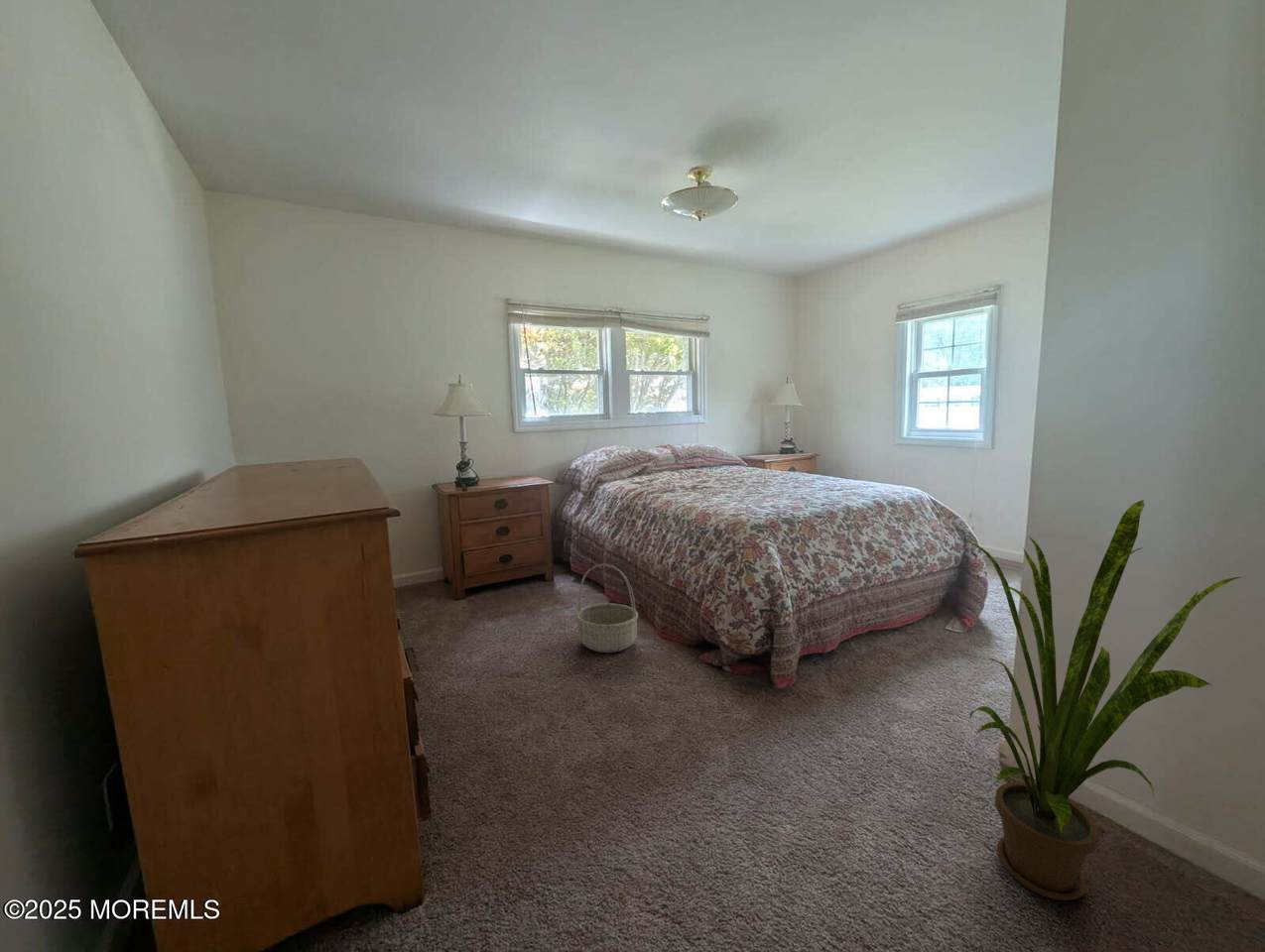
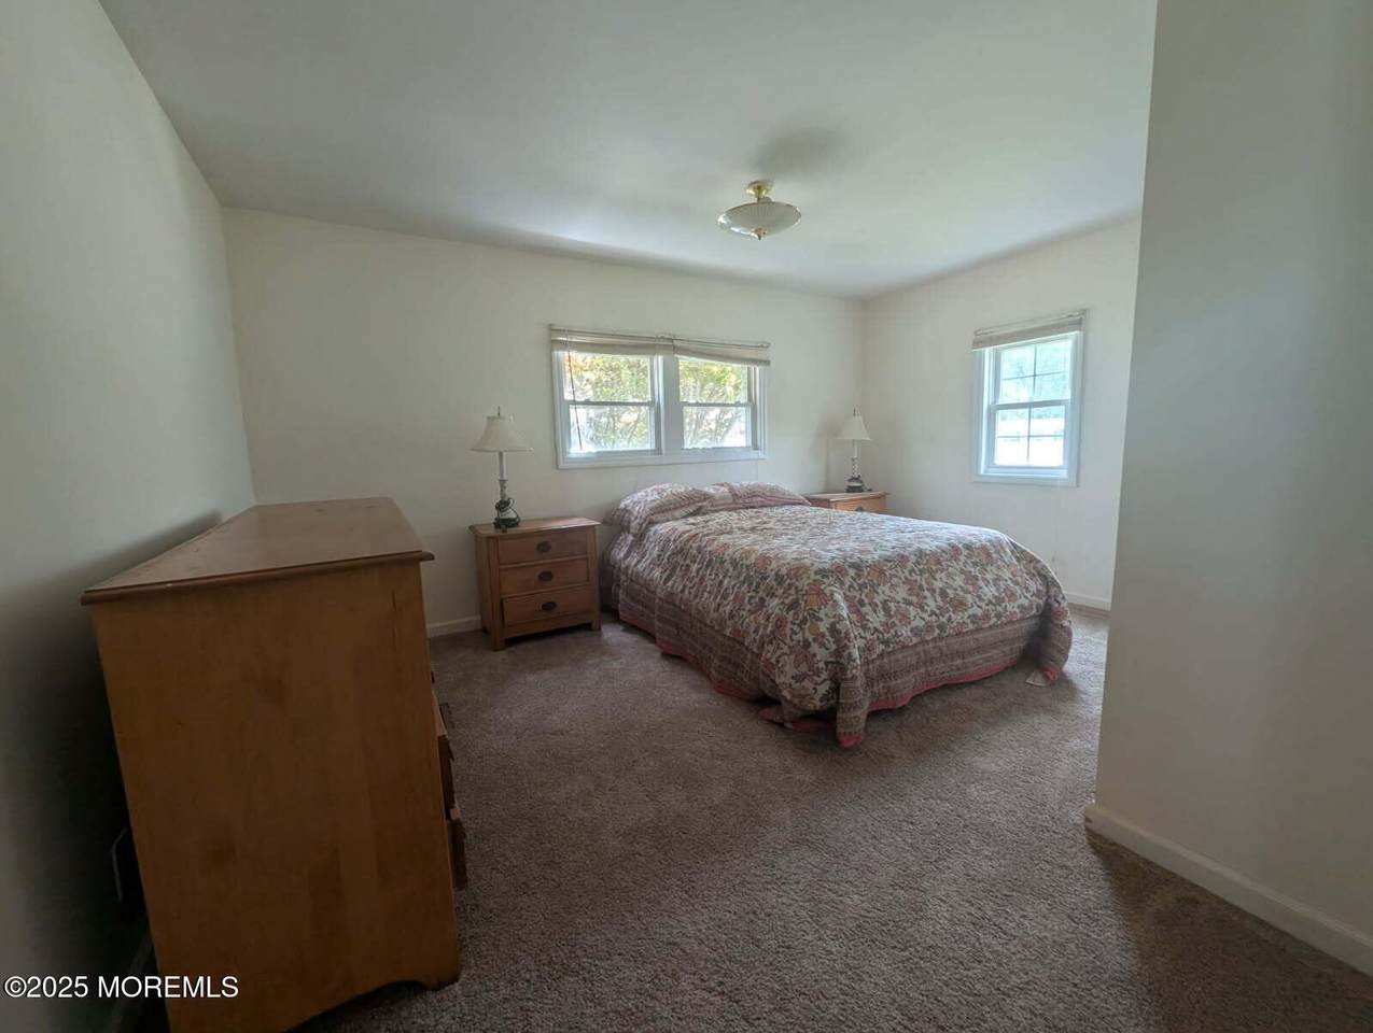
- house plant (1056, 692)
- basket (606, 604)
